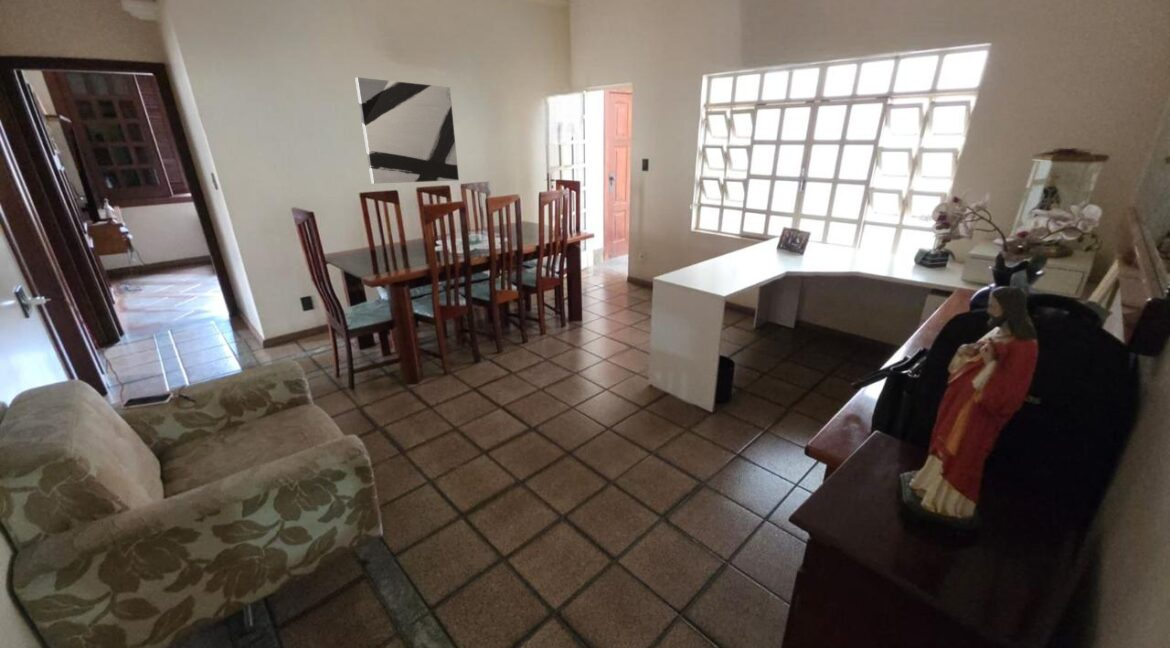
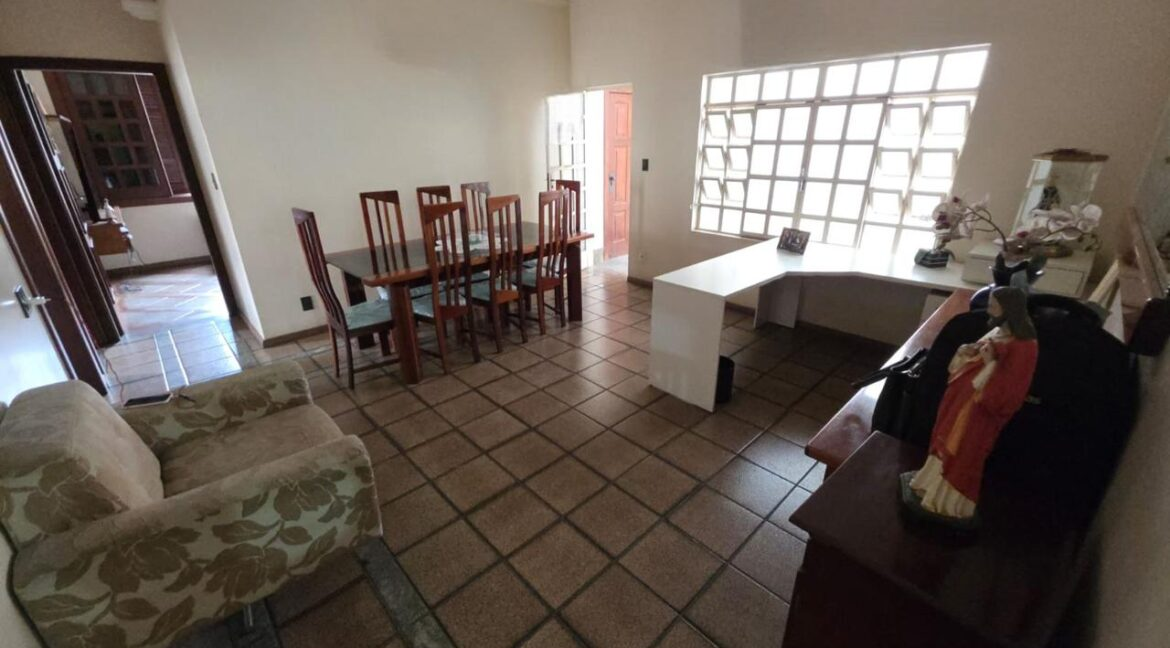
- wall art (411, 134)
